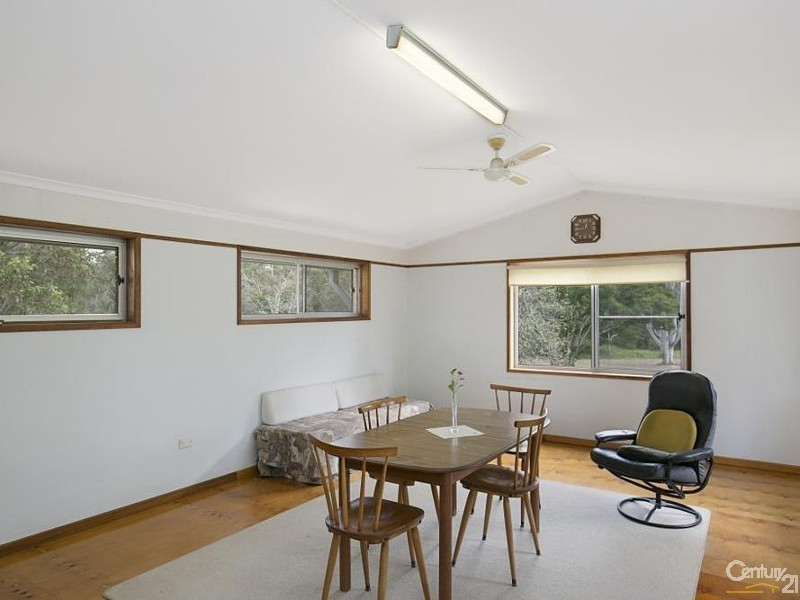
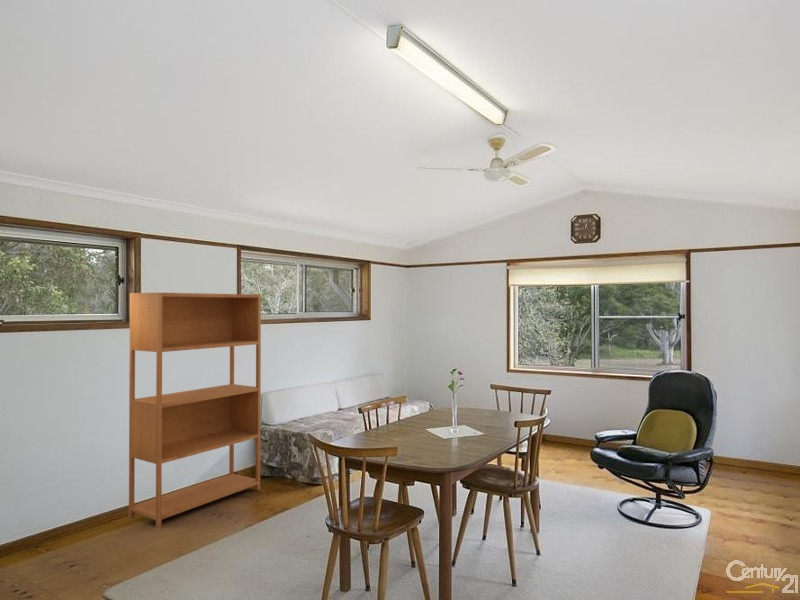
+ bookshelf (199, 398)
